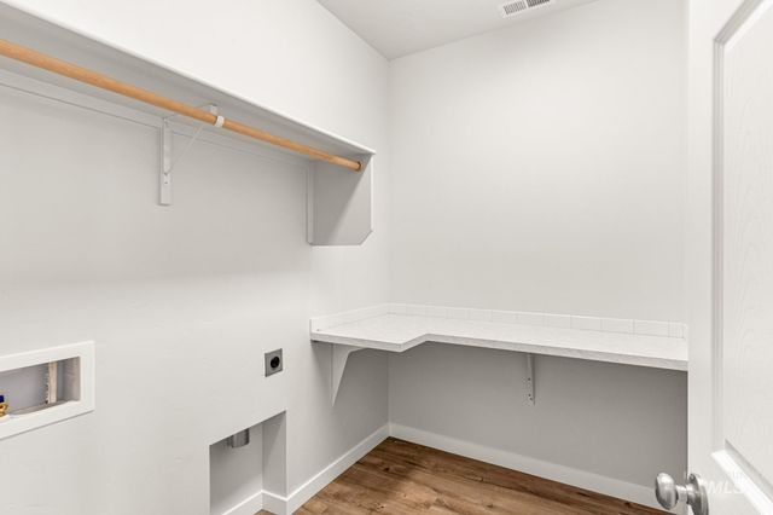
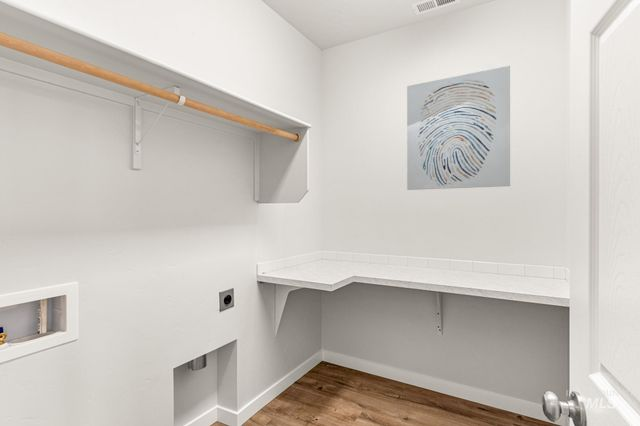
+ wall art (455, 132)
